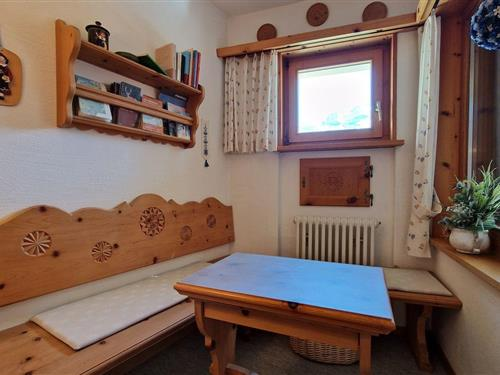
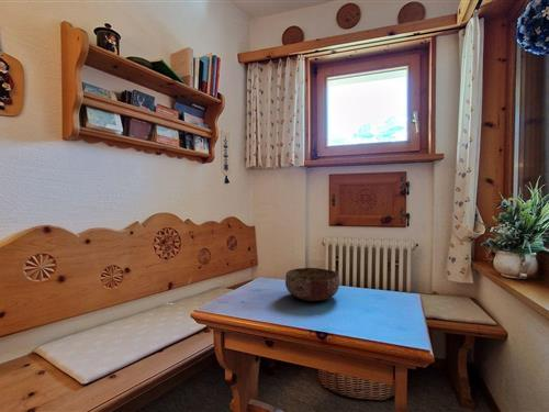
+ bowl (312, 285)
